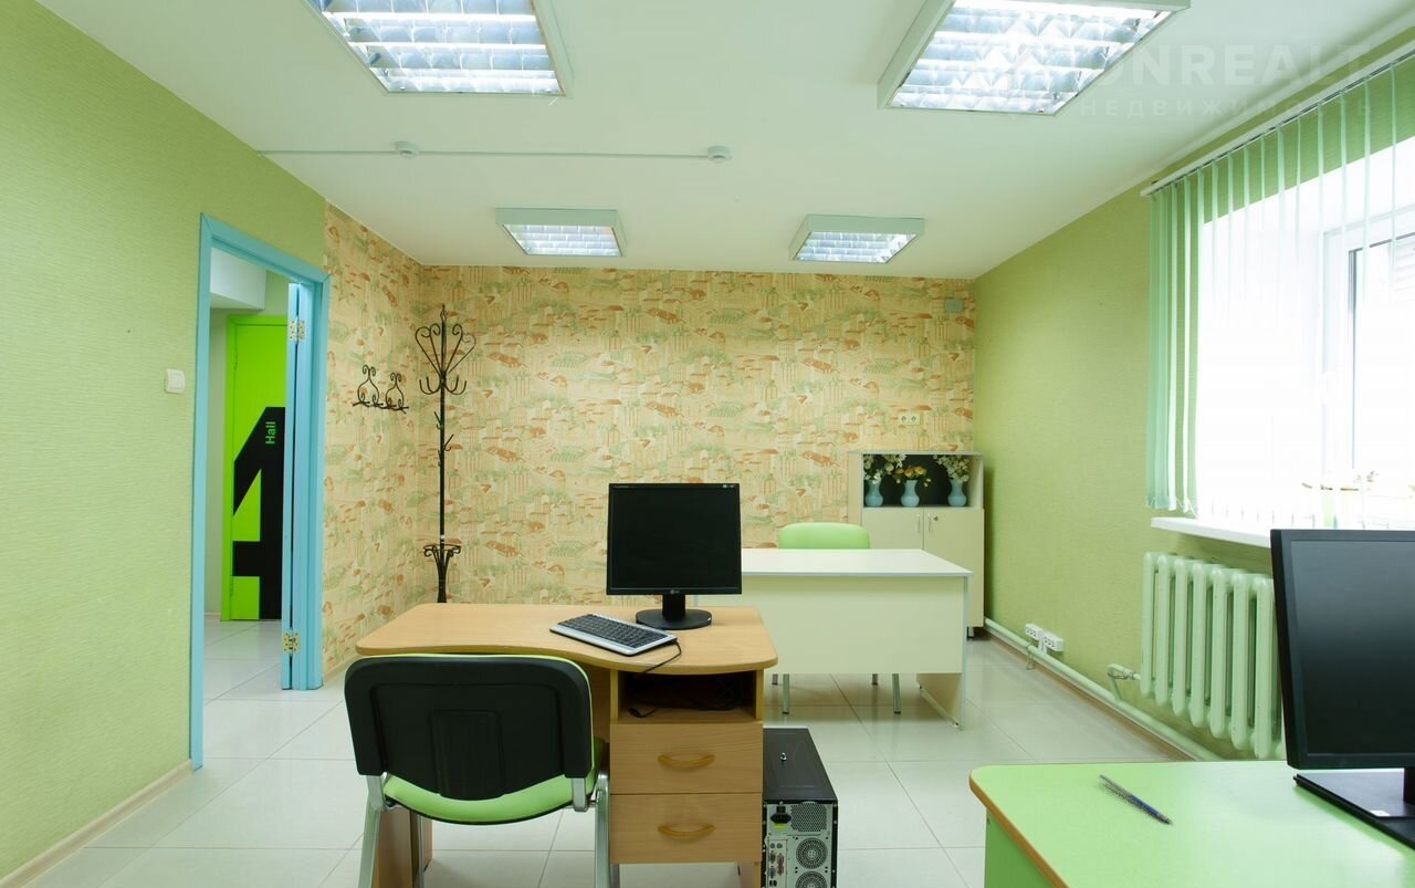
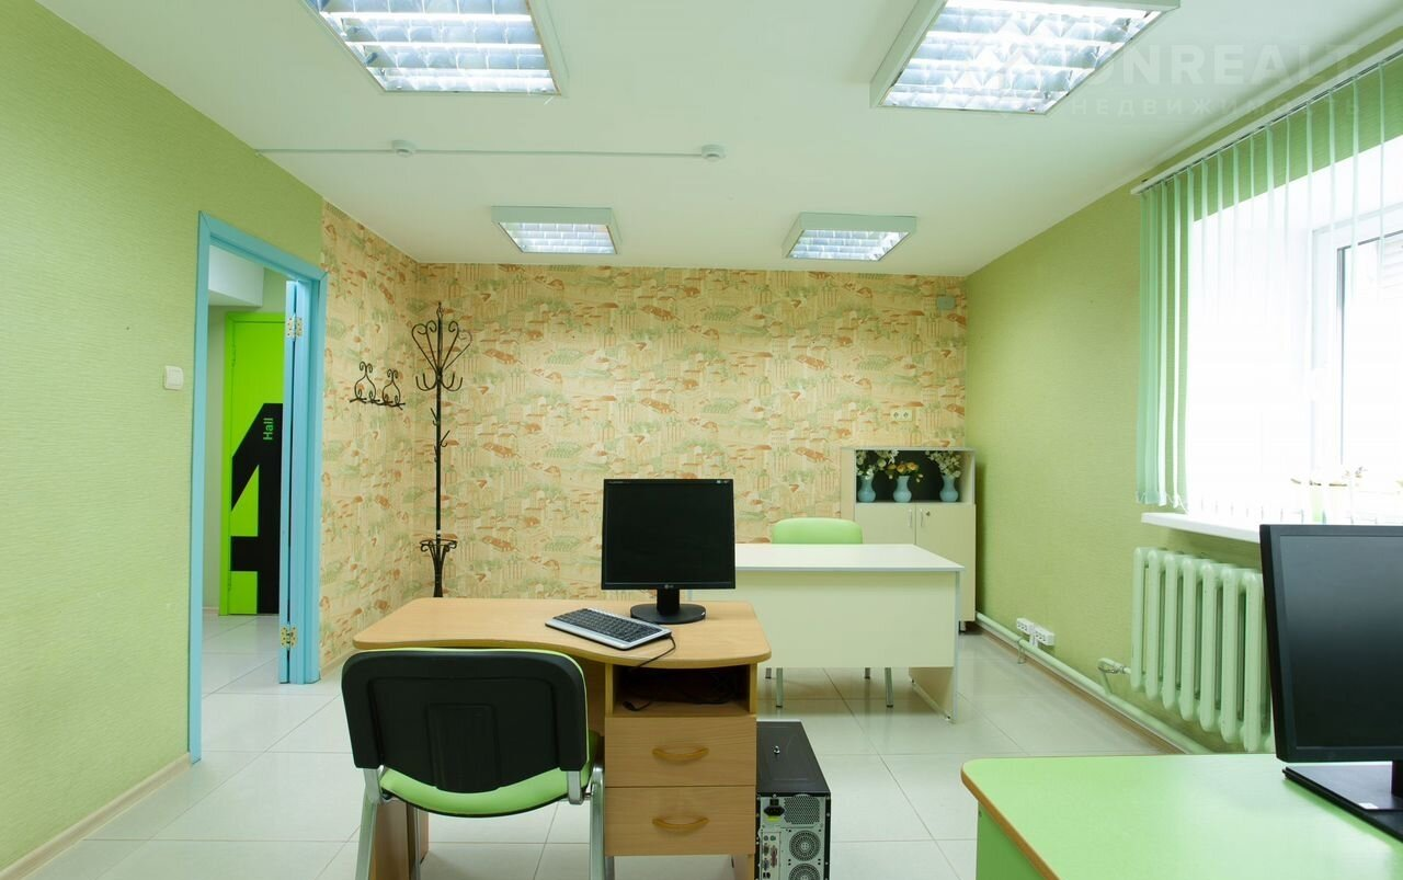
- pen (1131, 795)
